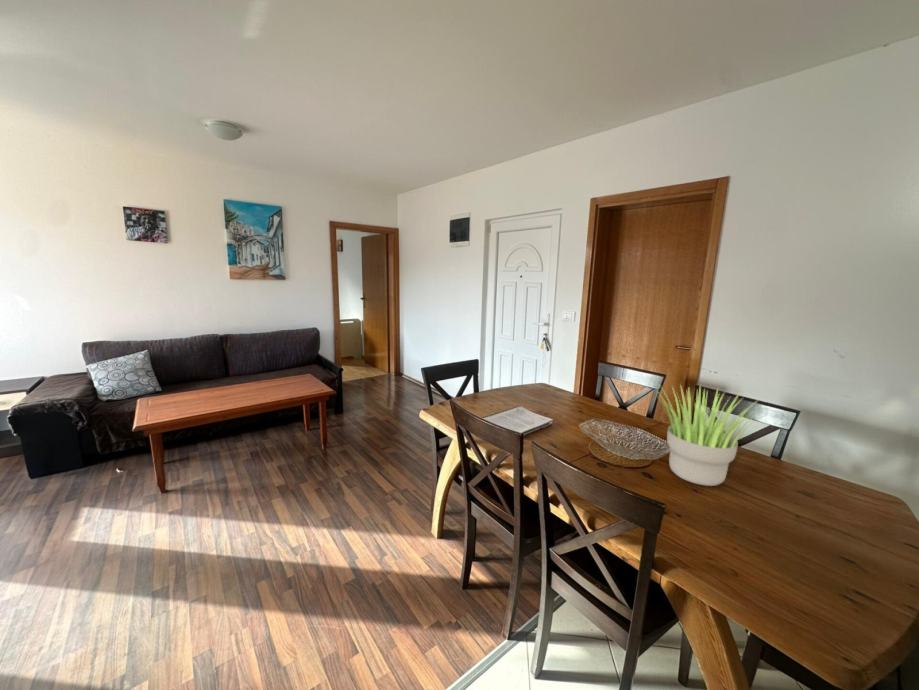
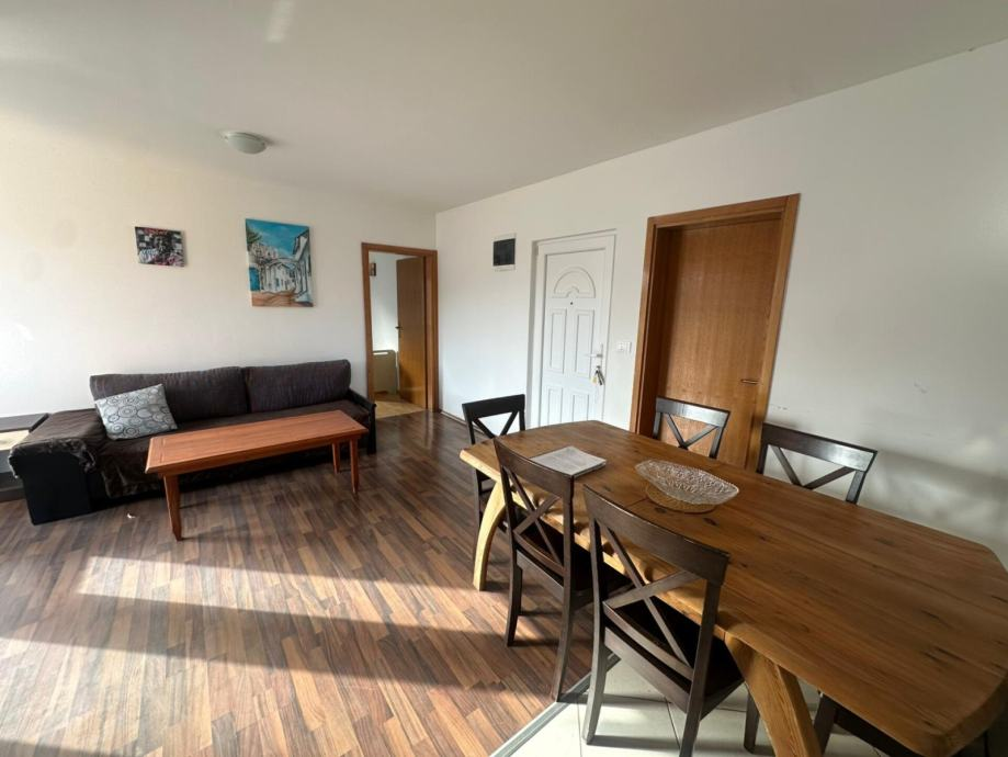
- potted plant (702, 436)
